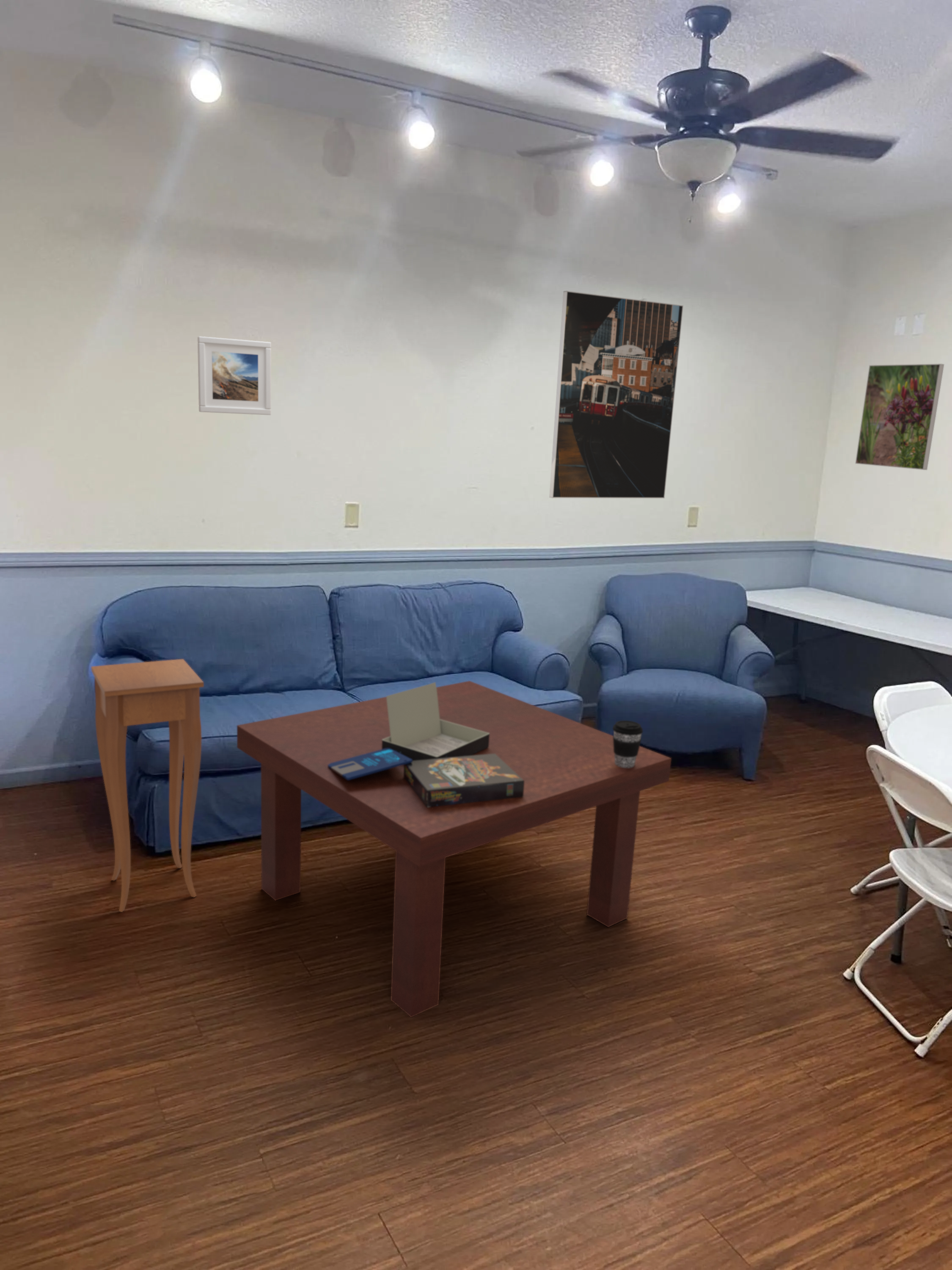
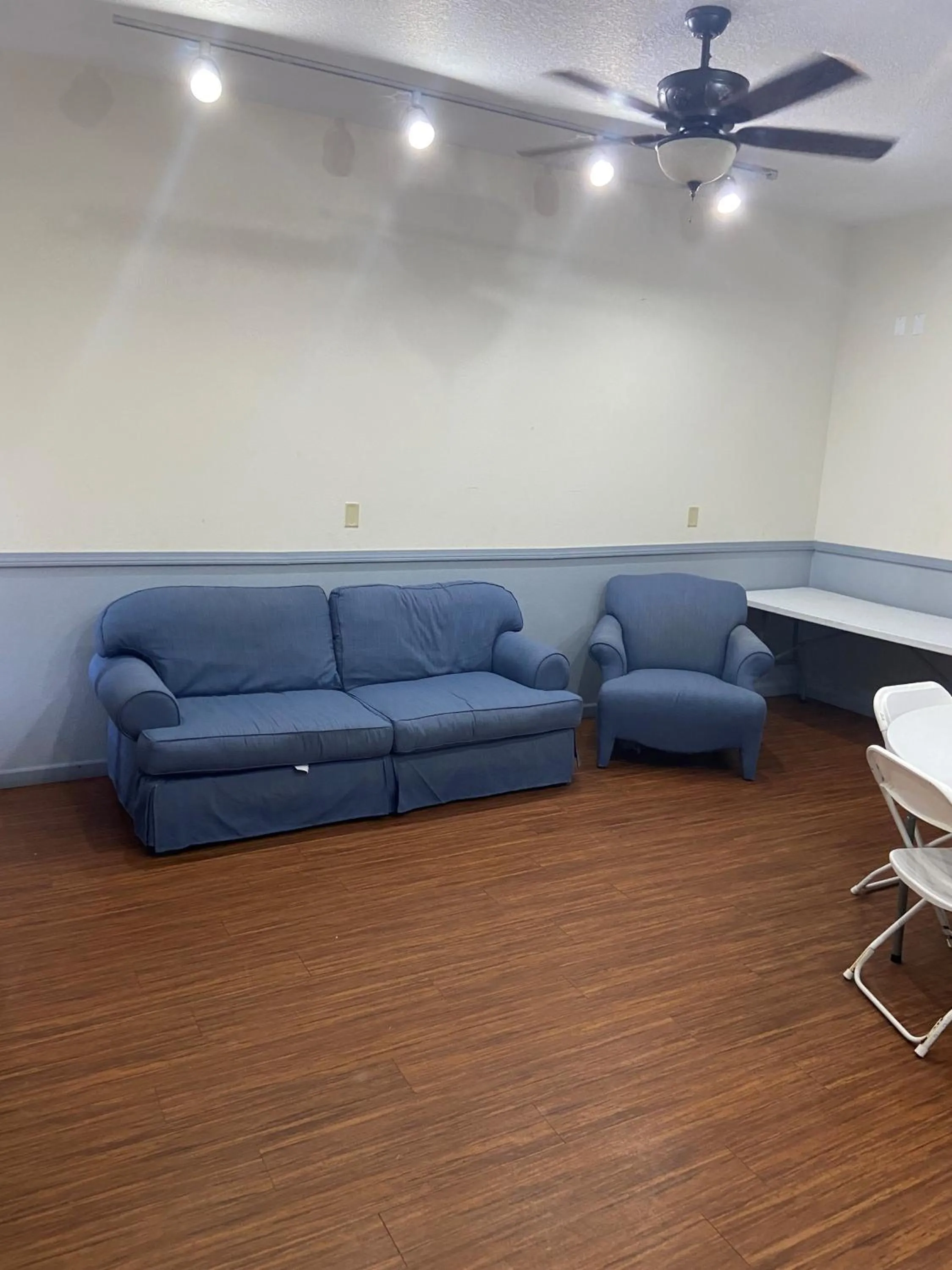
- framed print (616, 400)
- coffee table (447, 824)
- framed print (235, 377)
- board game (442, 743)
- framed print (897, 416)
- side table (169, 784)
- coffee cup (626, 744)
